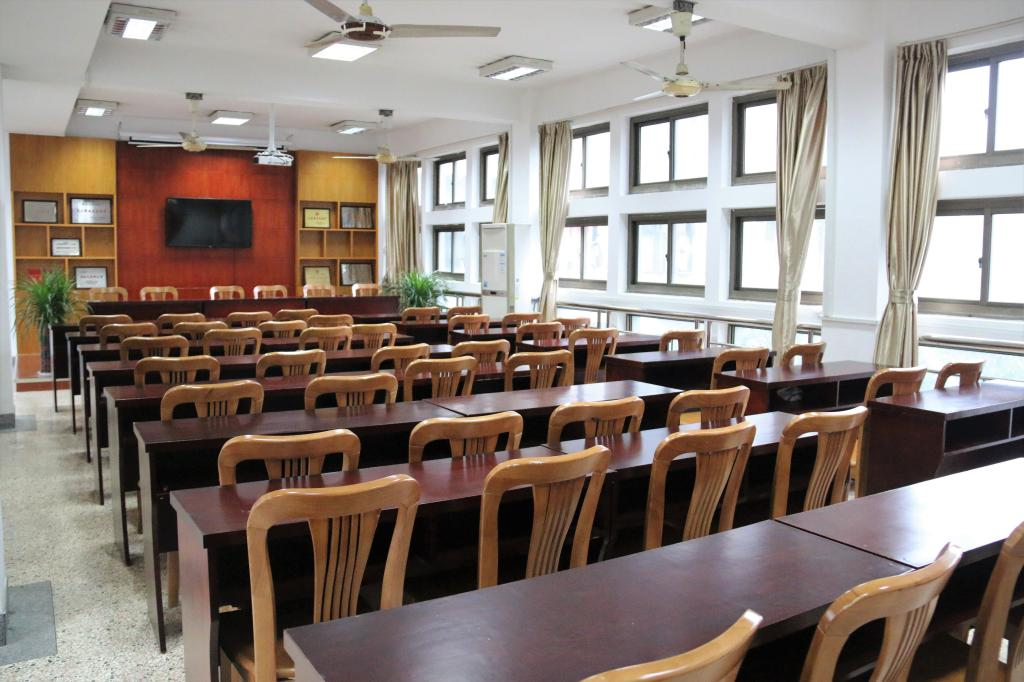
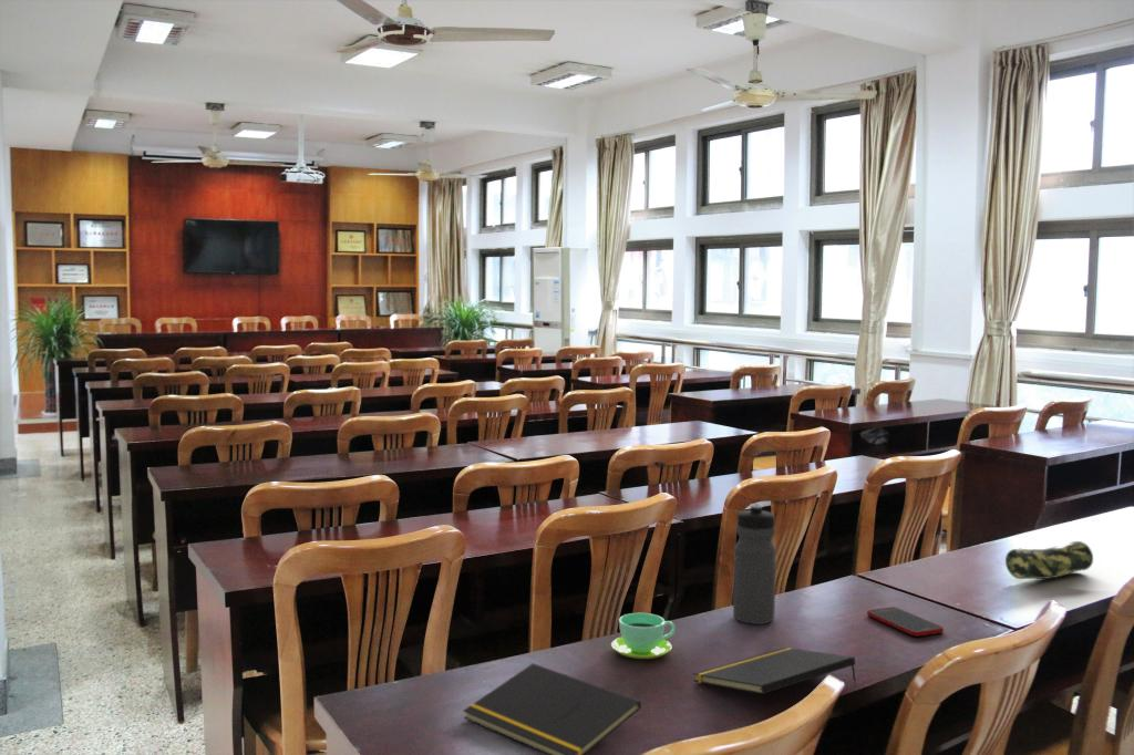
+ cup (642, 635)
+ water bottle (754, 561)
+ notepad (550, 709)
+ cell phone (904, 621)
+ pencil case (1048, 560)
+ notepad (773, 669)
